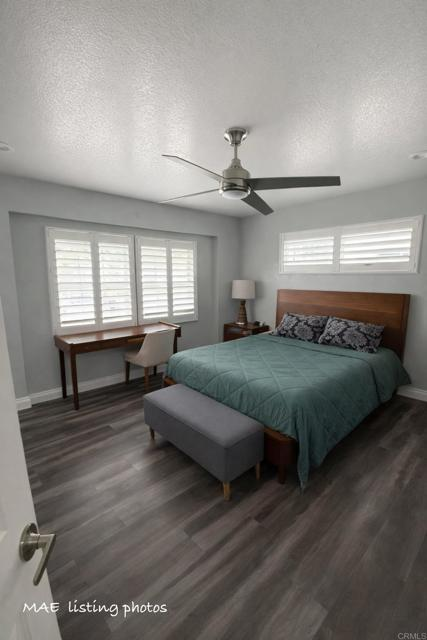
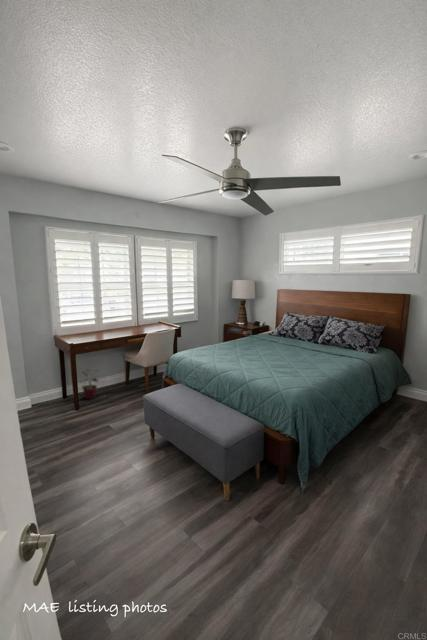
+ potted plant (88, 381)
